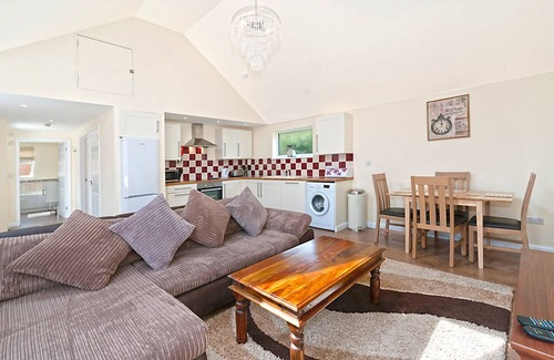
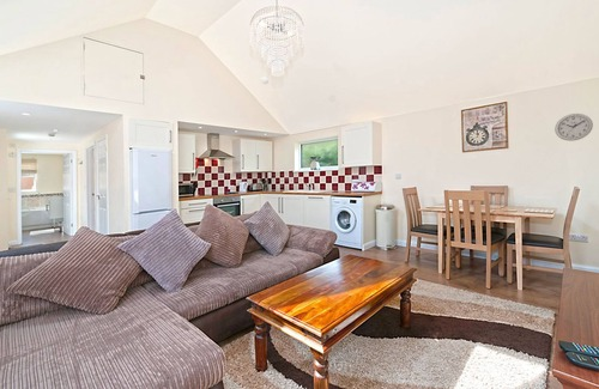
+ wall clock (573, 127)
